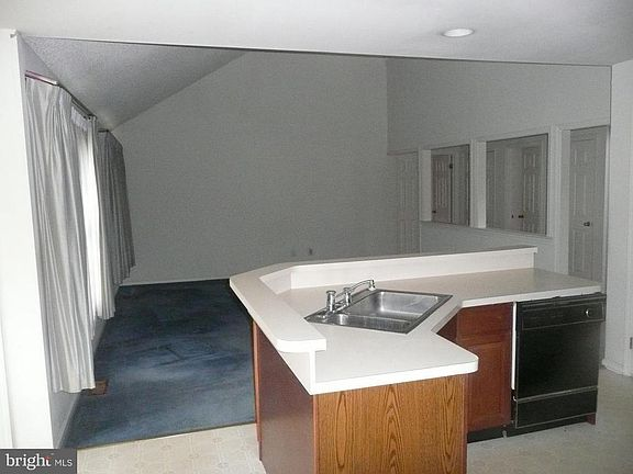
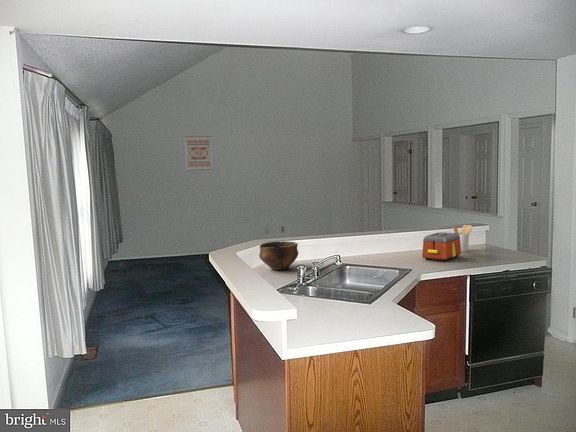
+ bowl (279, 256)
+ wall art (198, 153)
+ toaster (441, 246)
+ utensil holder (463, 237)
